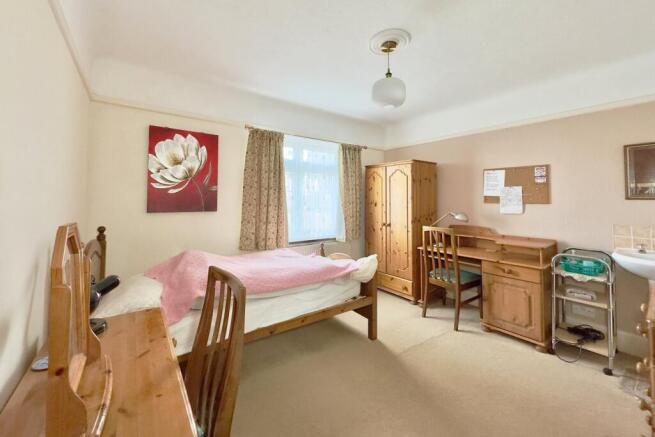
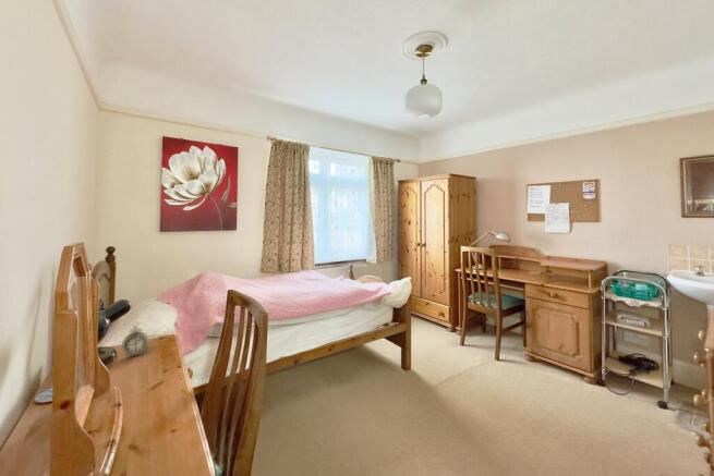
+ alarm clock (135, 339)
